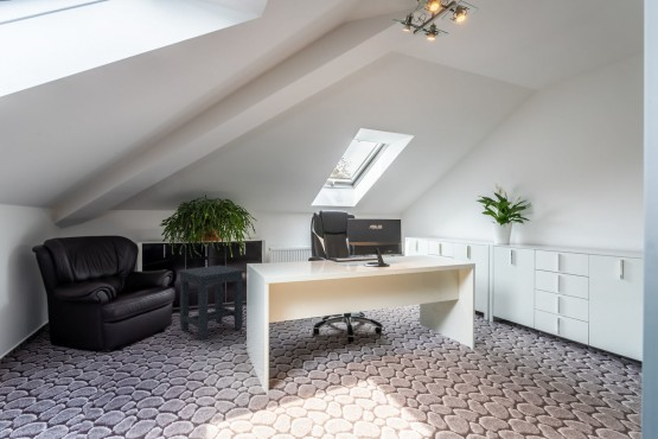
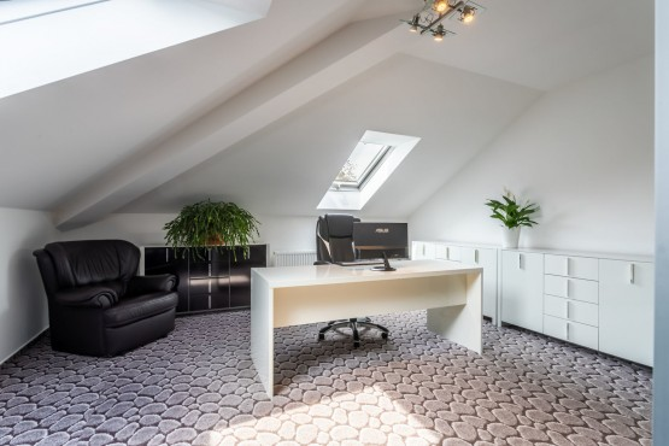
- side table (215, 299)
